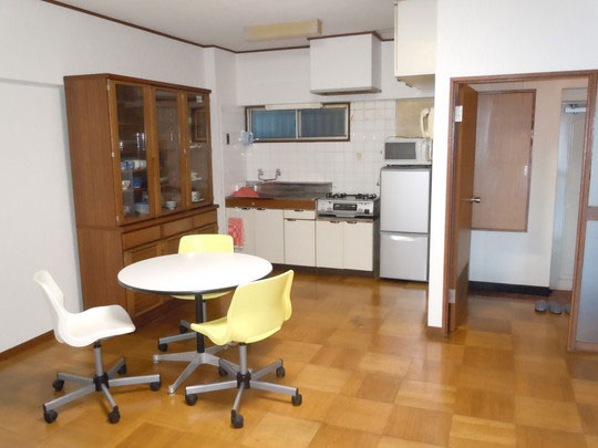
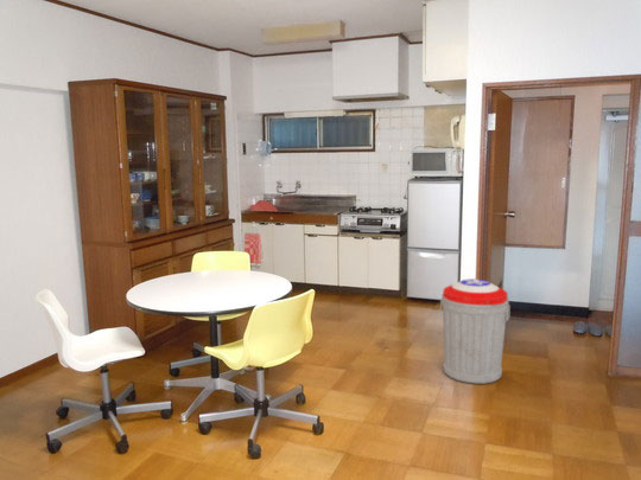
+ trash can (474, 327)
